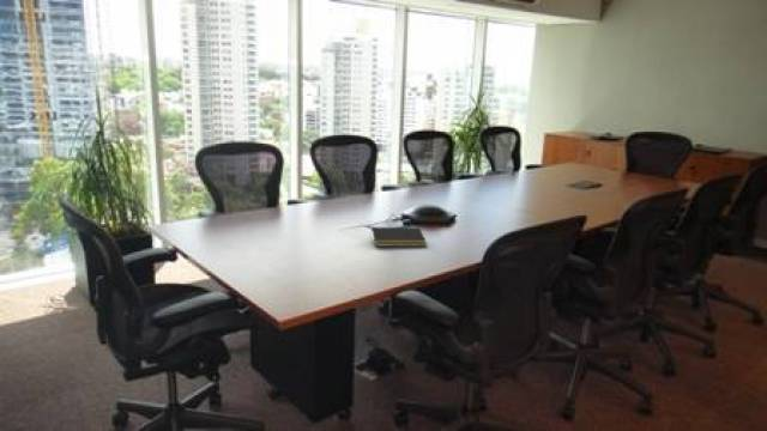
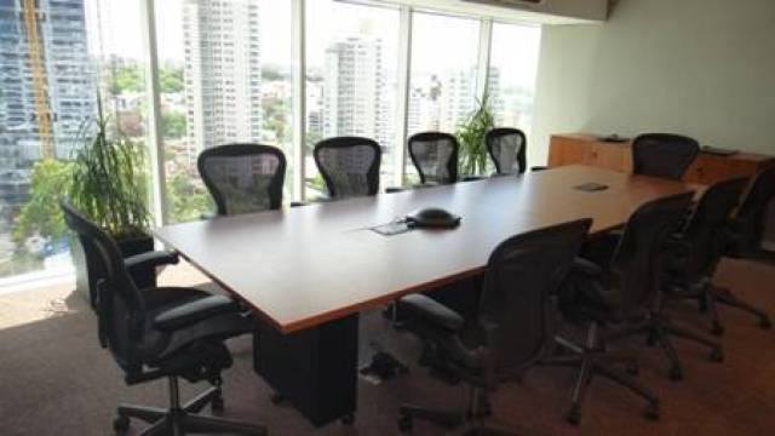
- notepad (398, 236)
